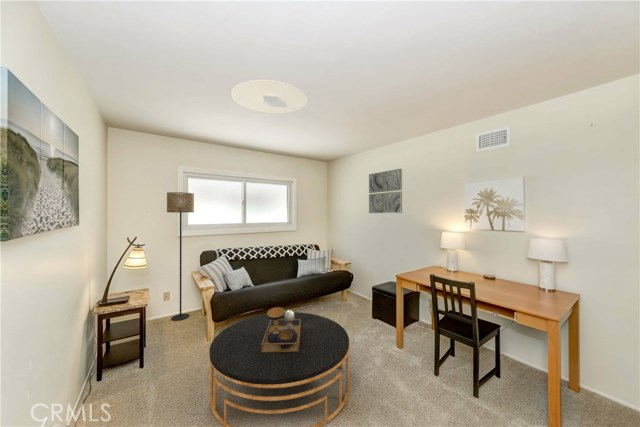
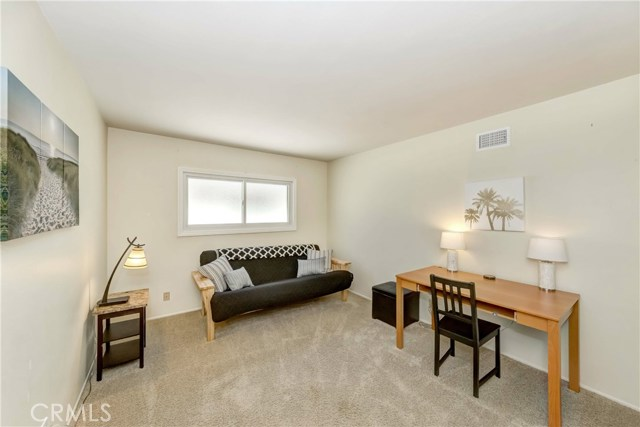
- ceiling light (270, 95)
- wall art (384, 191)
- coffee table (282, 346)
- floor lamp (180, 255)
